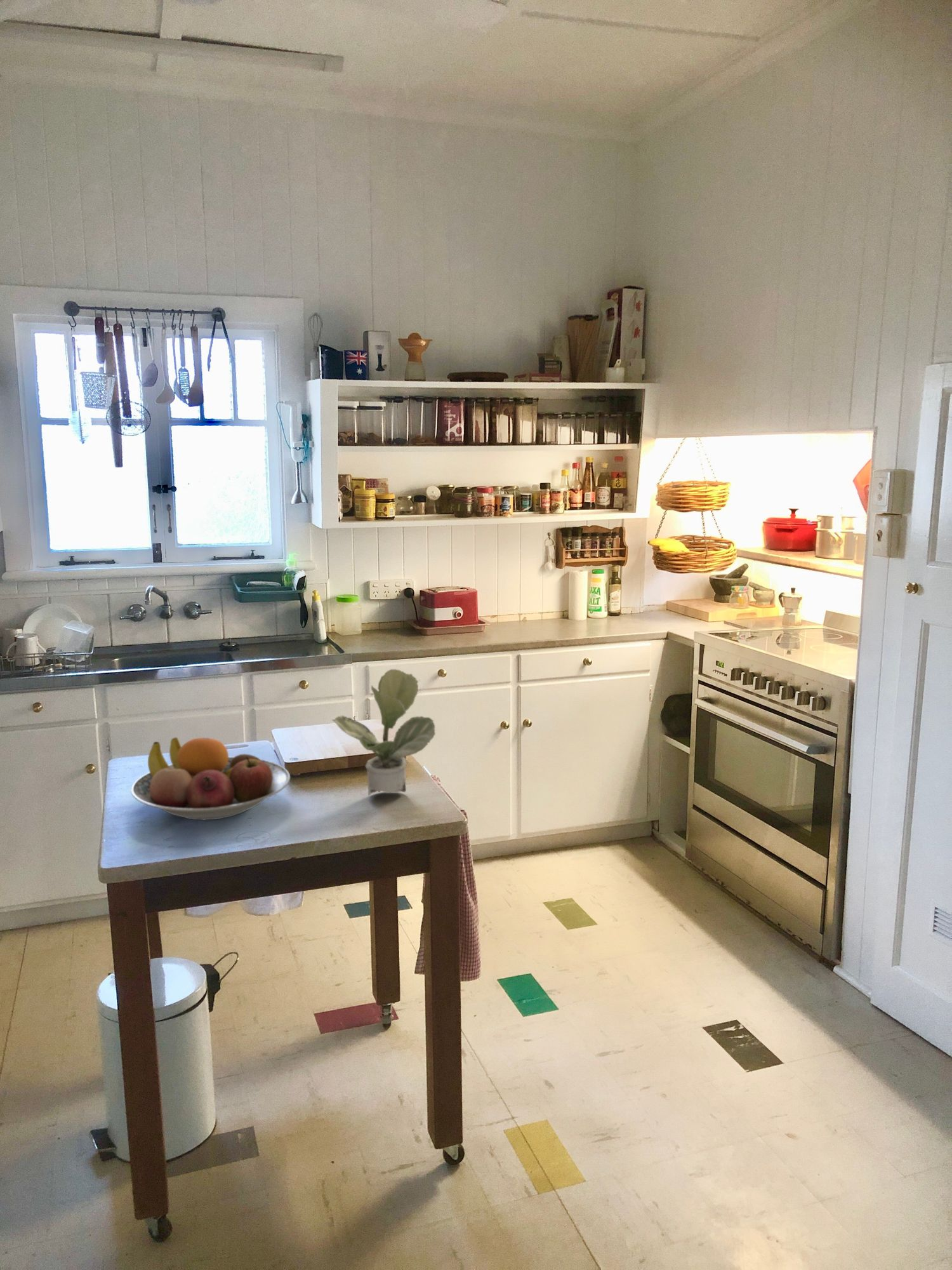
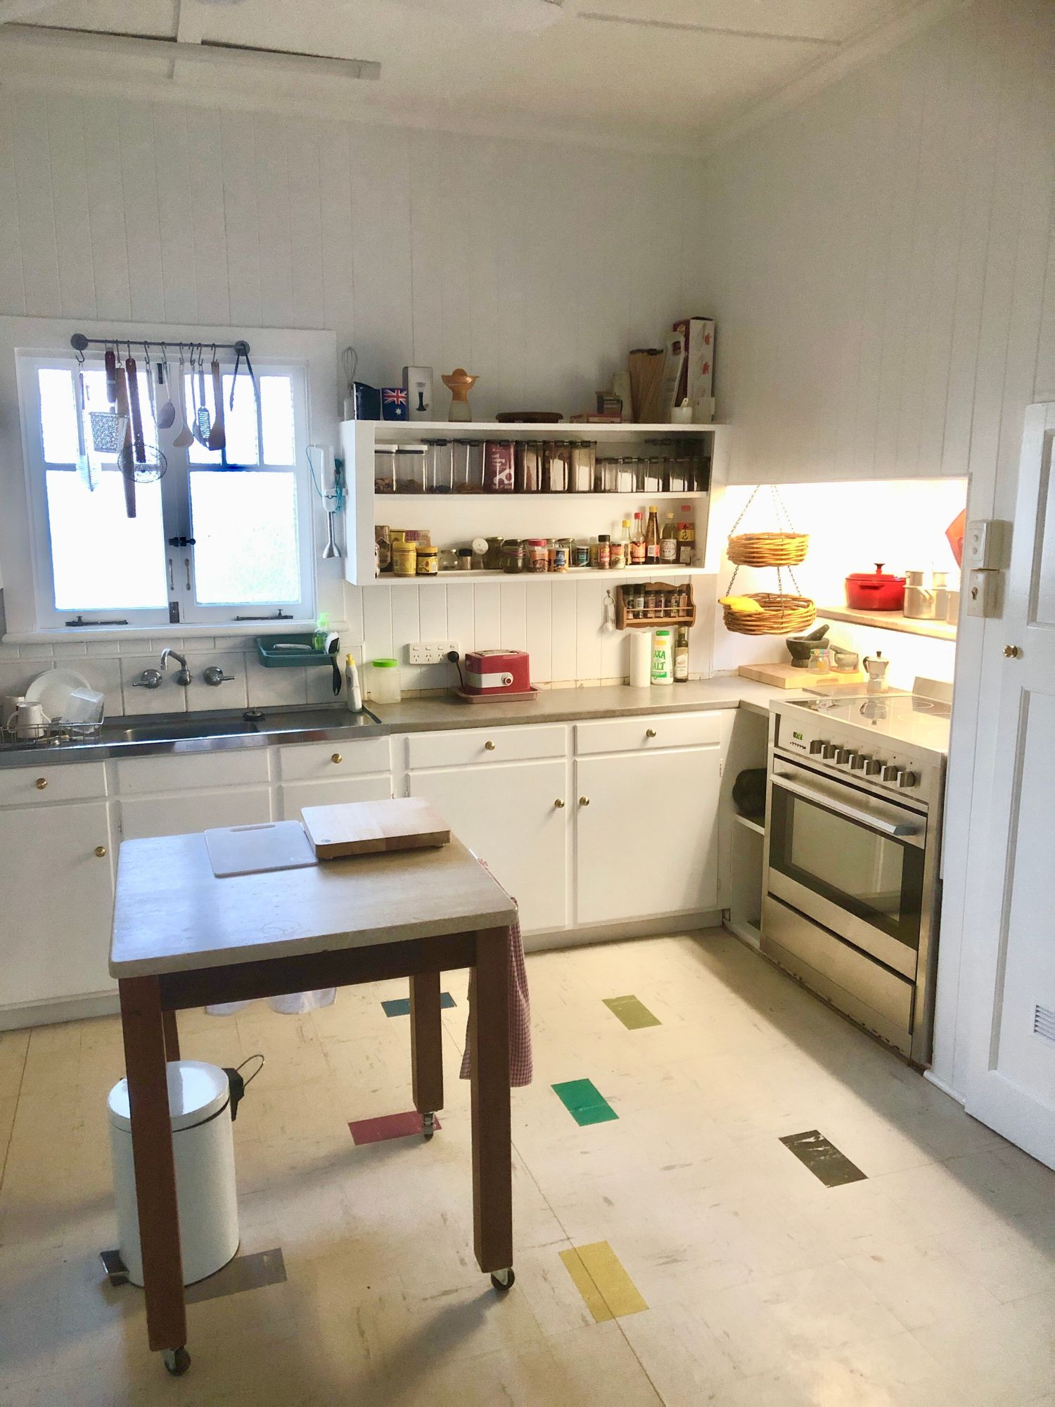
- fruit bowl (211, 775)
- potted plant (383, 740)
